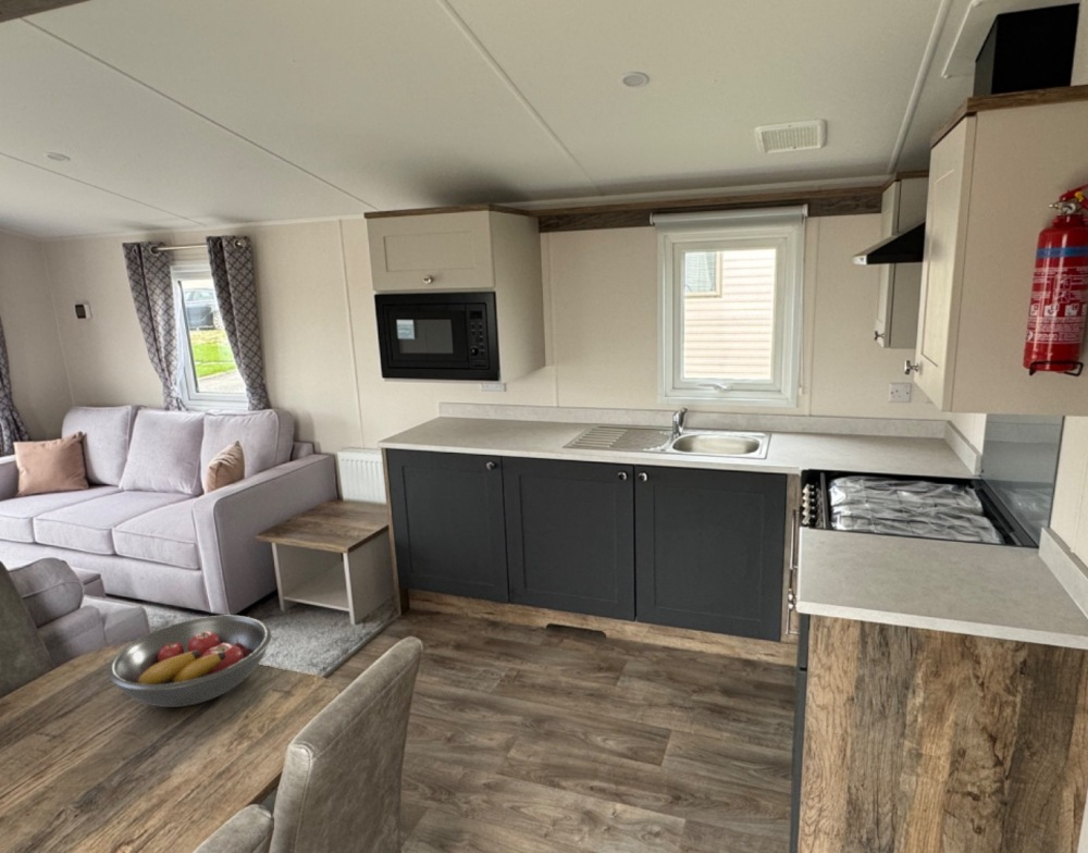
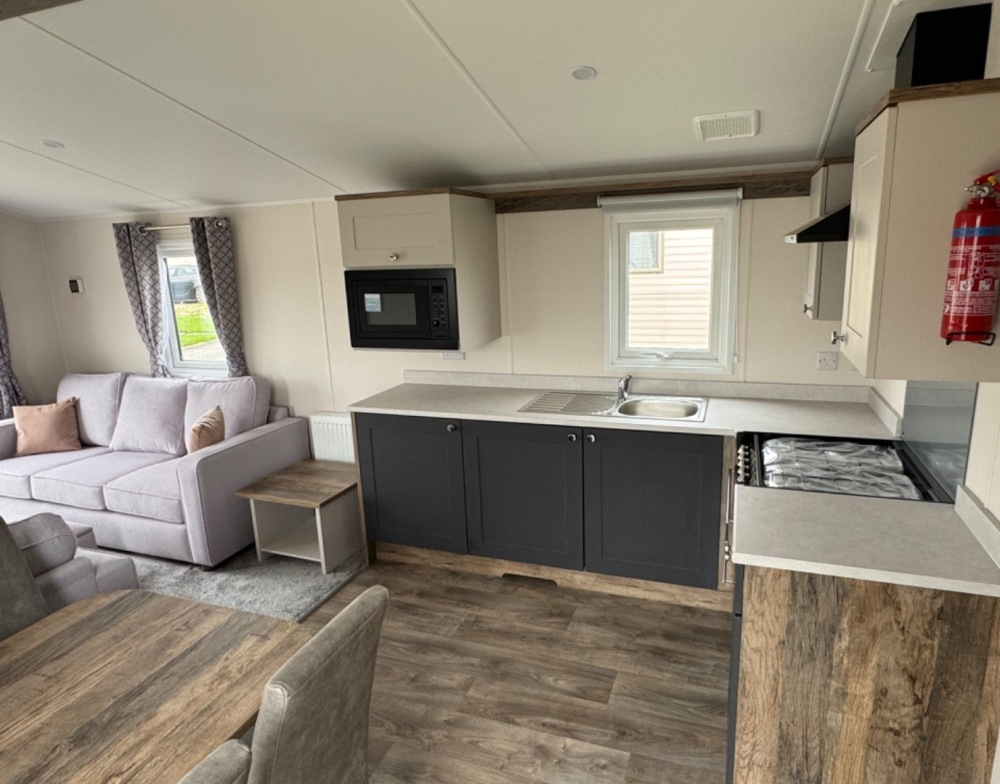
- fruit bowl (195, 662)
